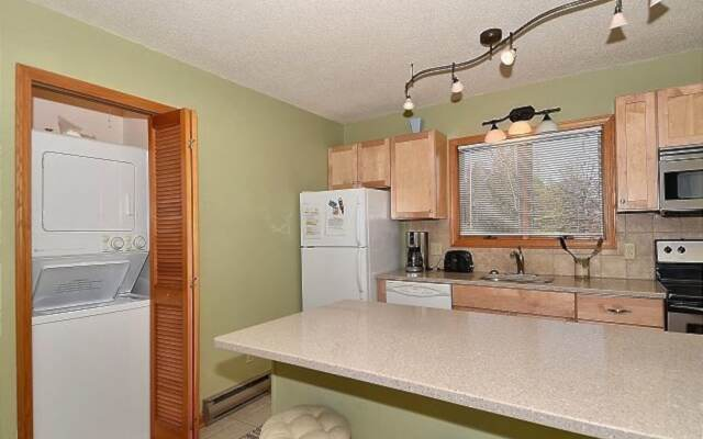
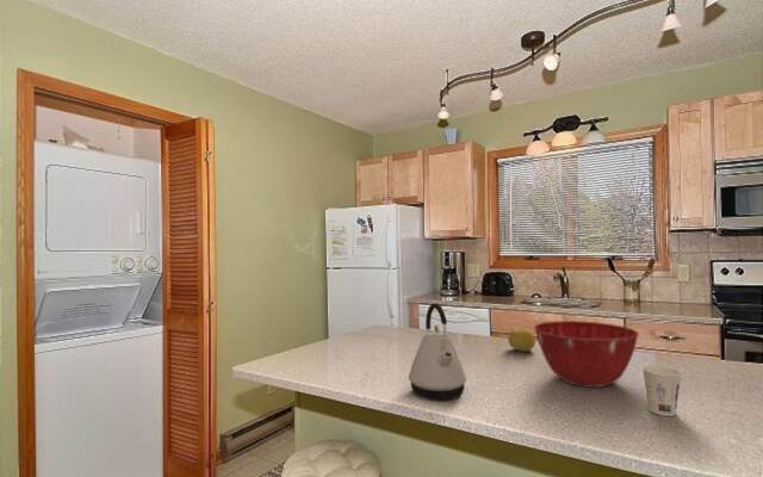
+ mixing bowl (584, 353)
+ fruit (521, 339)
+ cup (662, 390)
+ kettle (436, 348)
